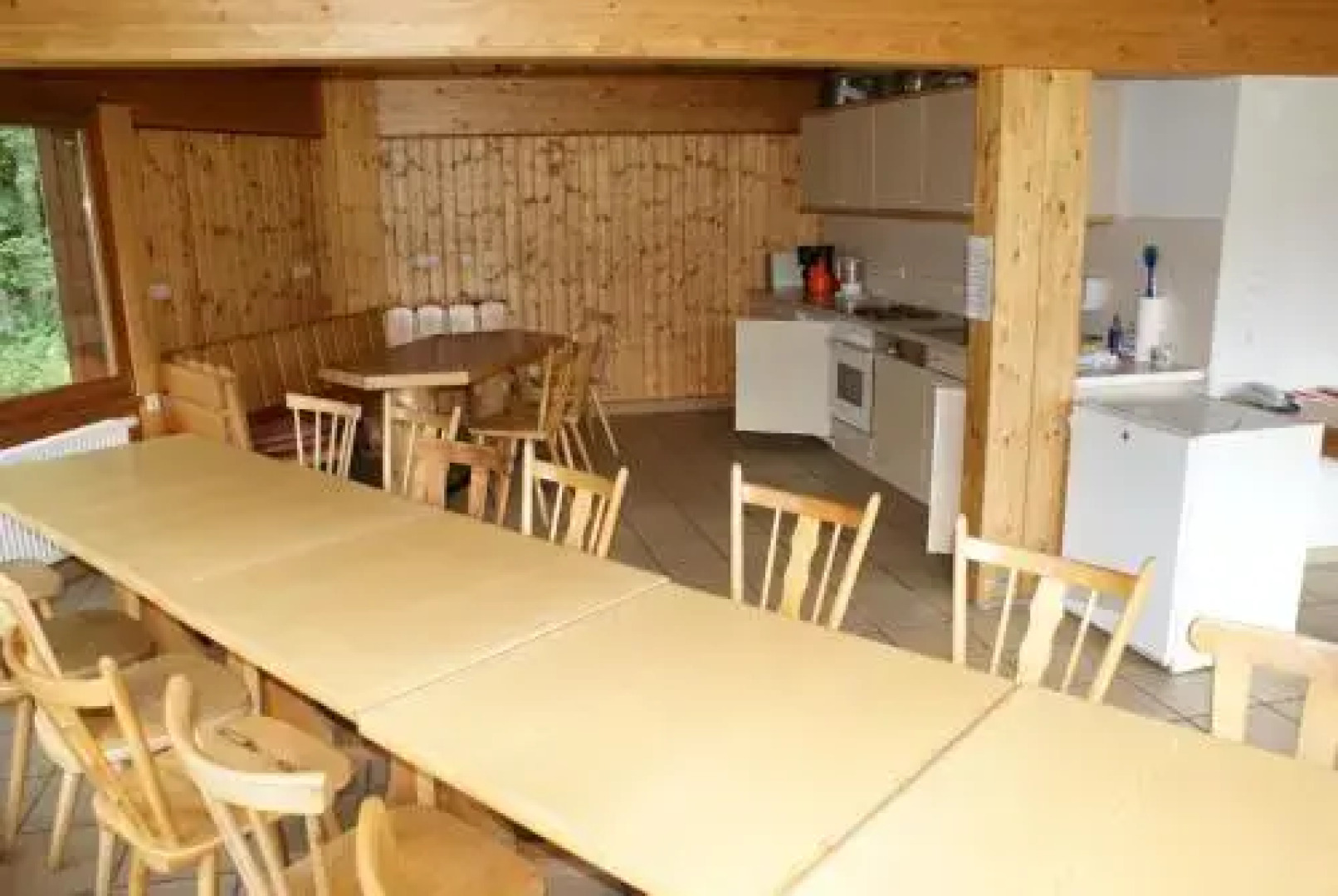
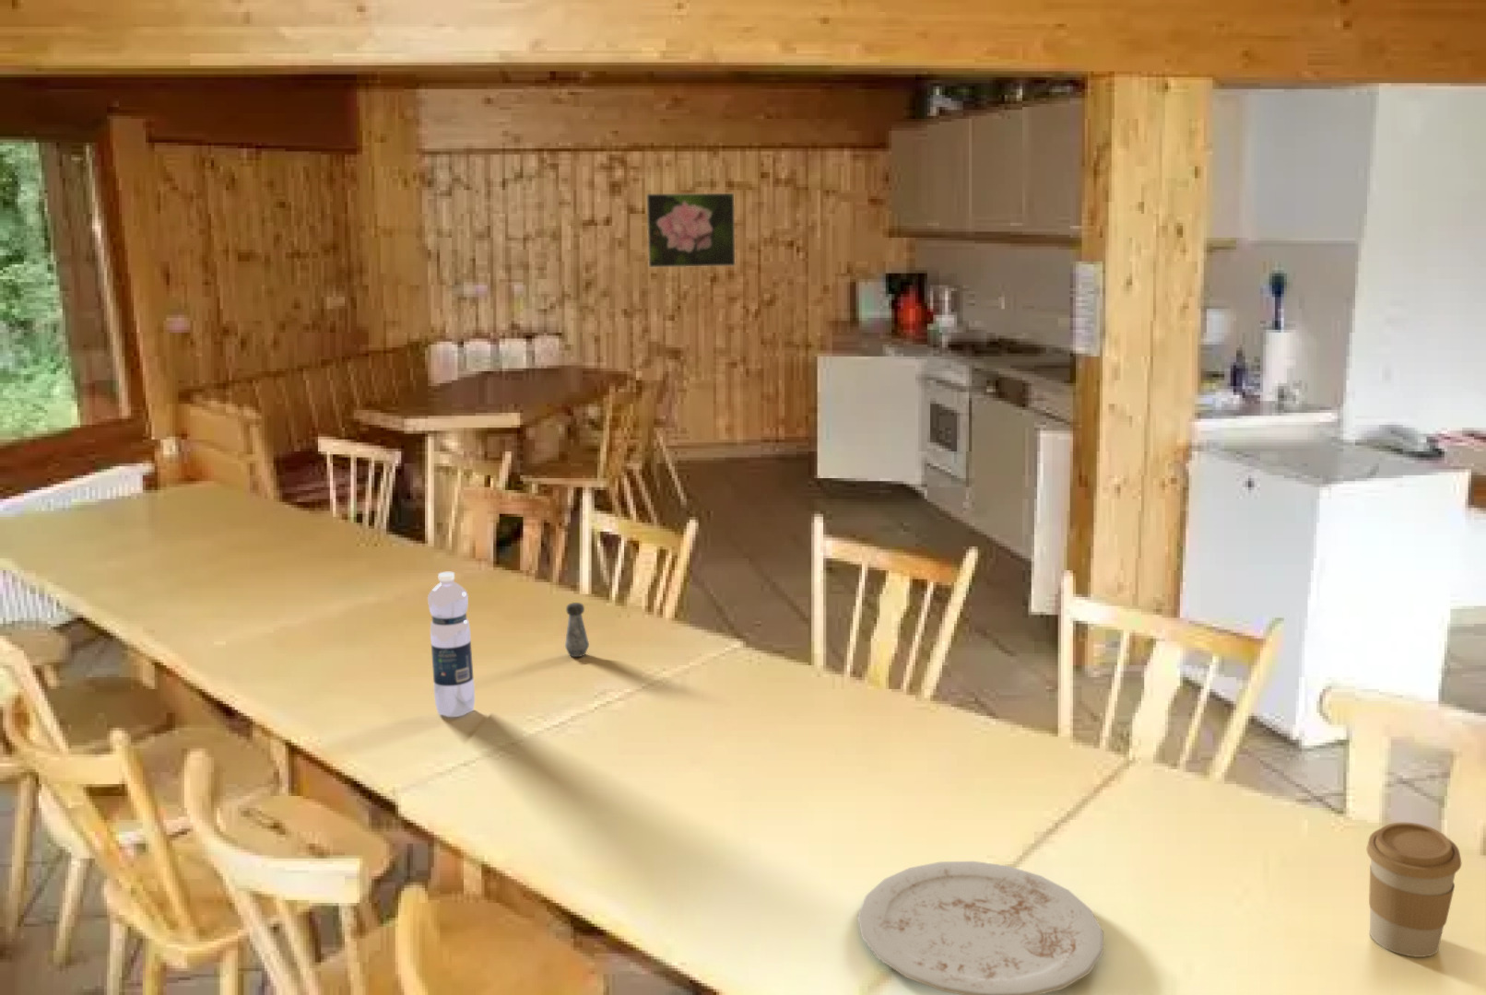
+ salt shaker (576, 629)
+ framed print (691, 230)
+ coffee cup (1409, 887)
+ plate (978, 926)
+ water bottle (451, 643)
